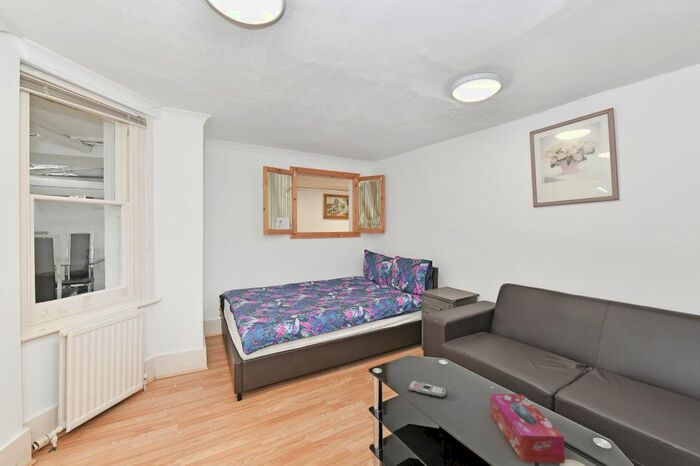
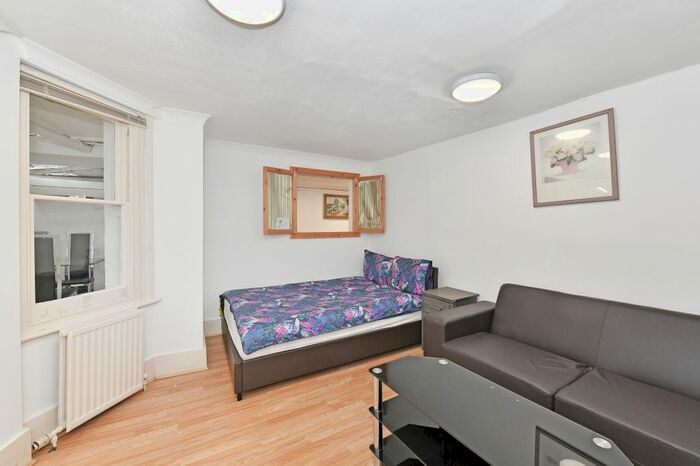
- remote control (427, 389)
- tissue box (523, 424)
